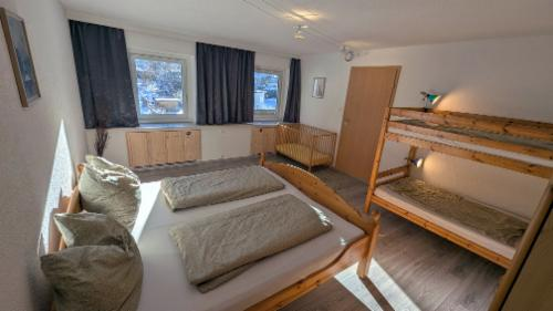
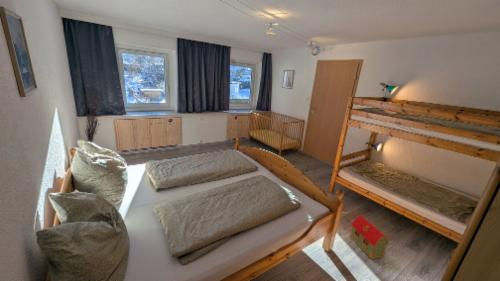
+ toy house (368, 235)
